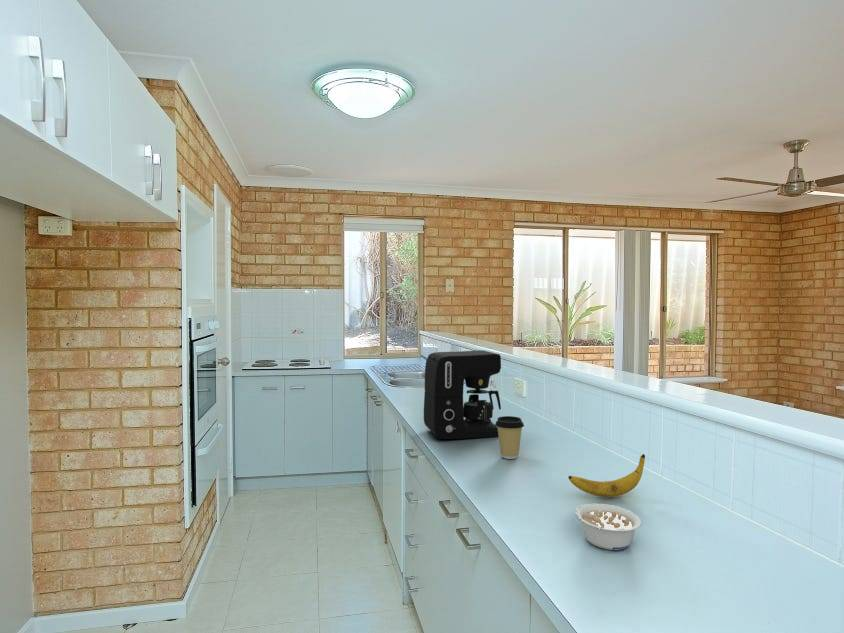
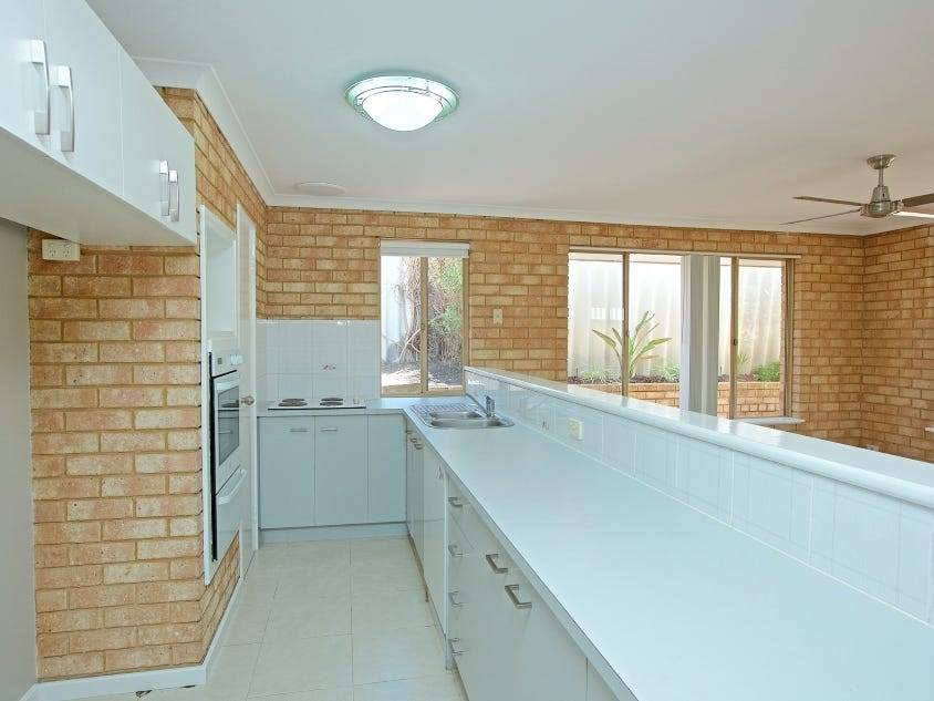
- coffee maker (467, 392)
- coffee cup (509, 437)
- legume (608, 526)
- banana (606, 481)
